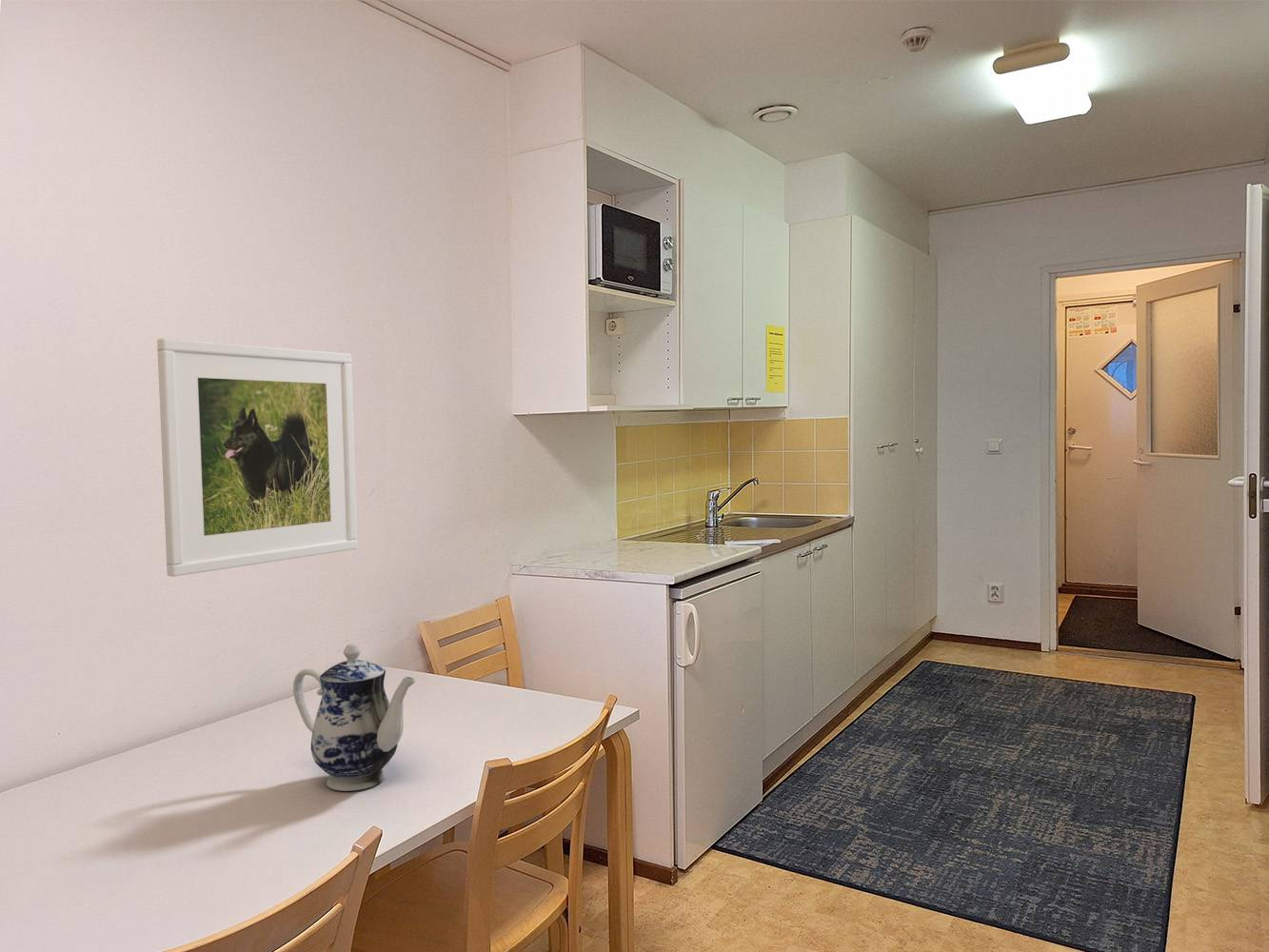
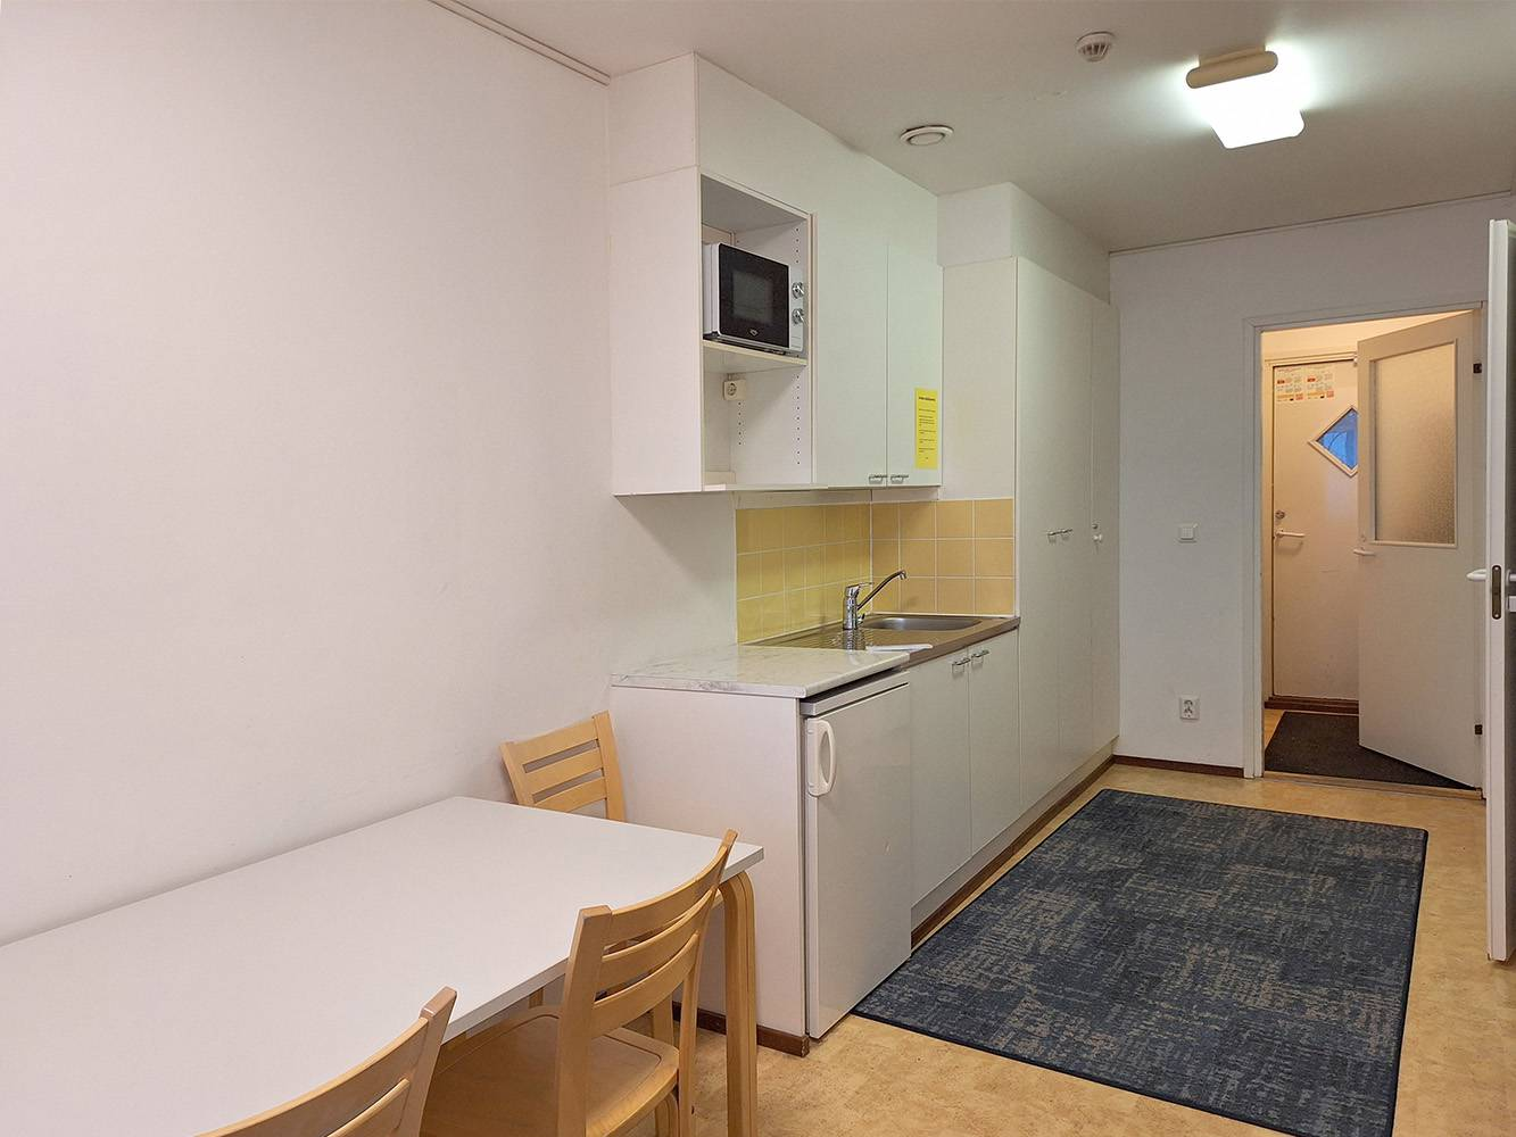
- teapot (354, 712)
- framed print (268, 454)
